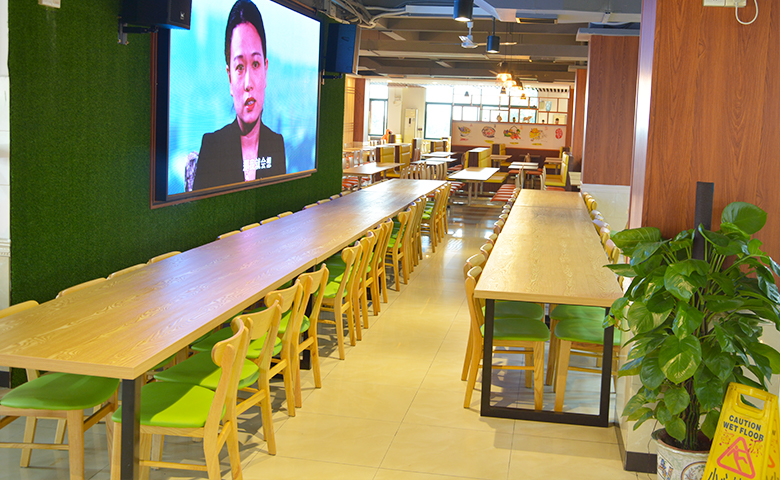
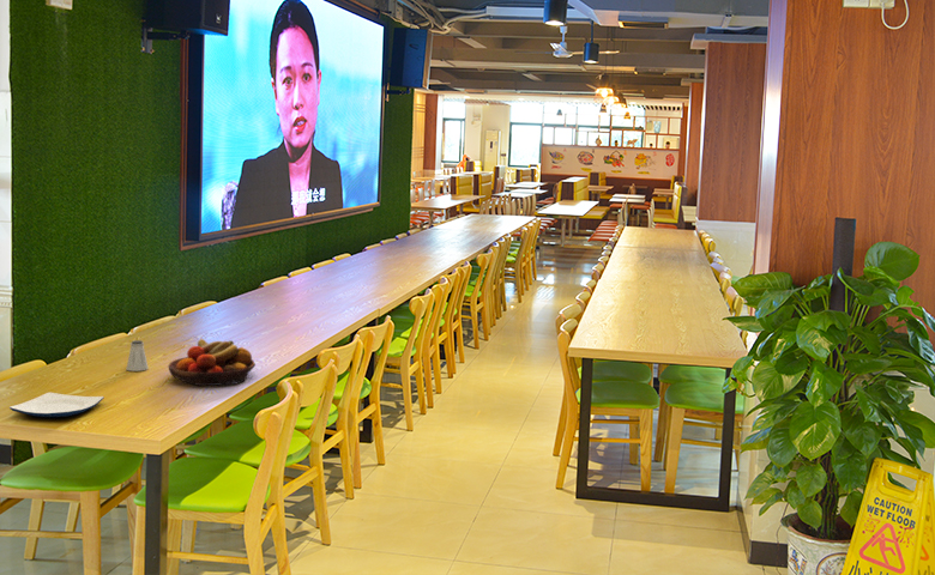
+ saltshaker (137, 355)
+ fruit bowl (211, 359)
+ plate (58, 405)
